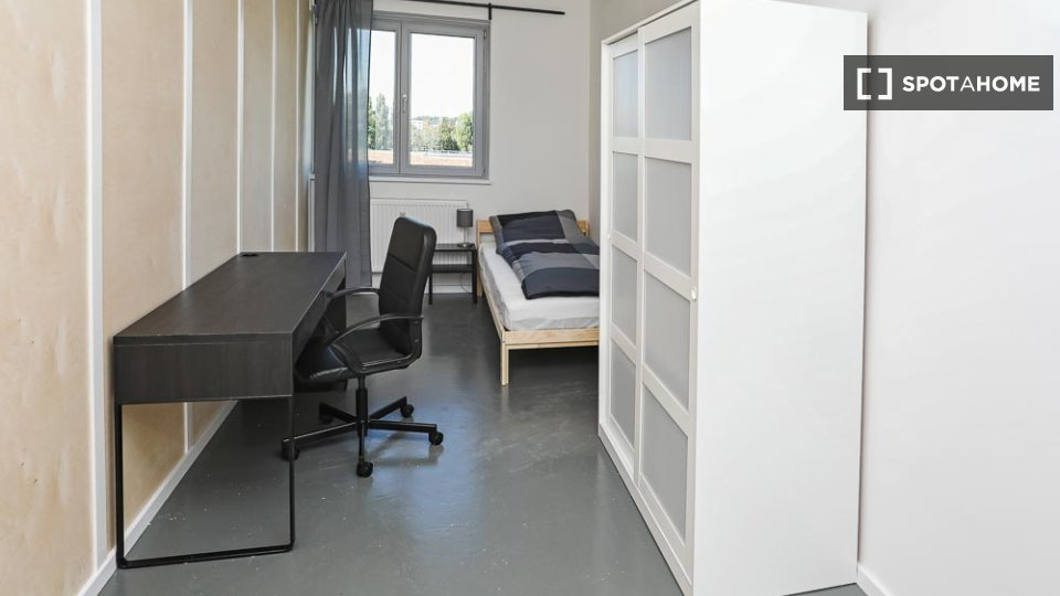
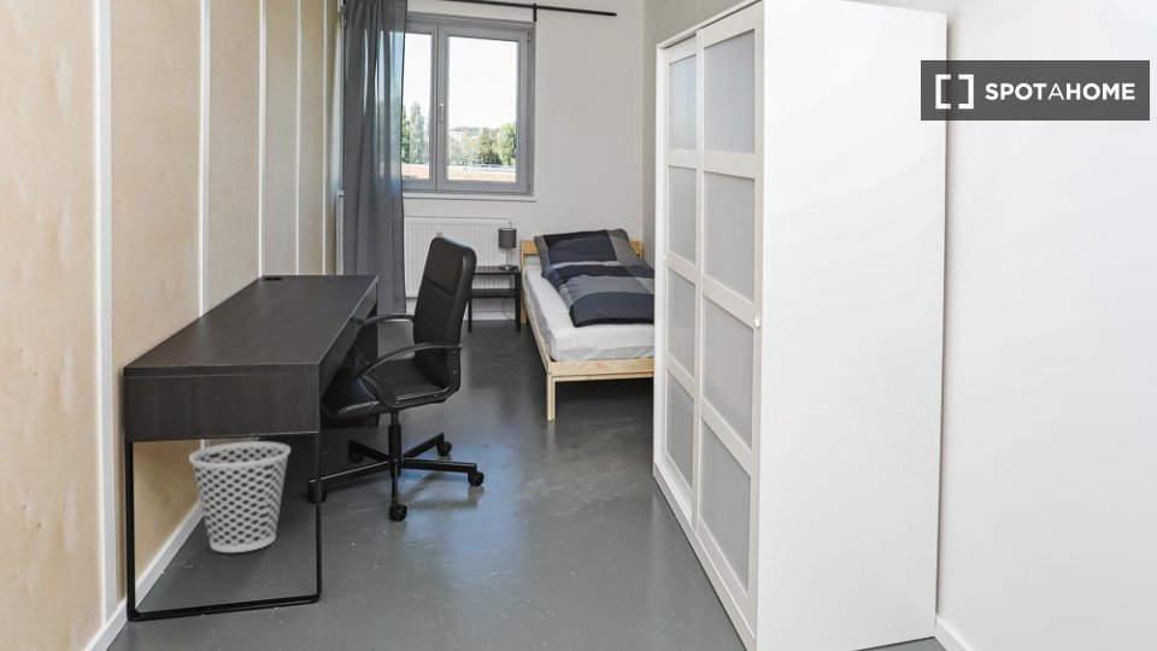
+ wastebasket (241, 497)
